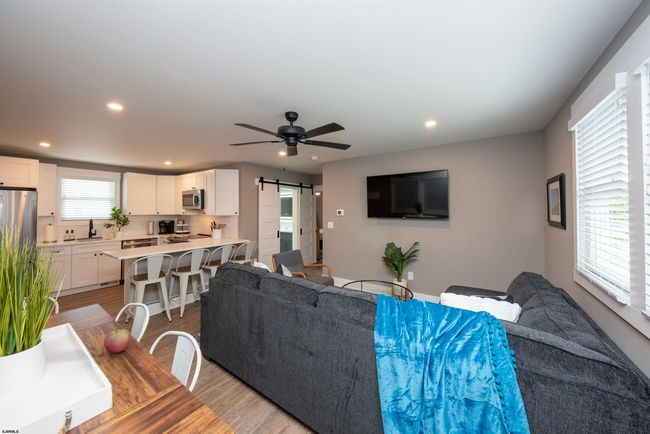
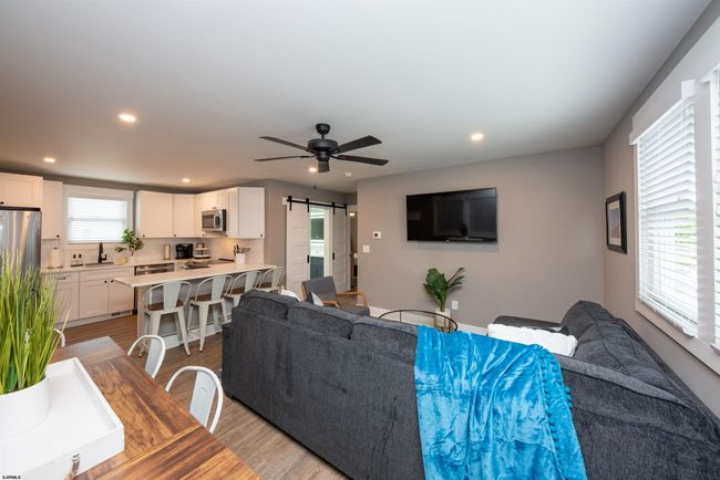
- apple (117, 340)
